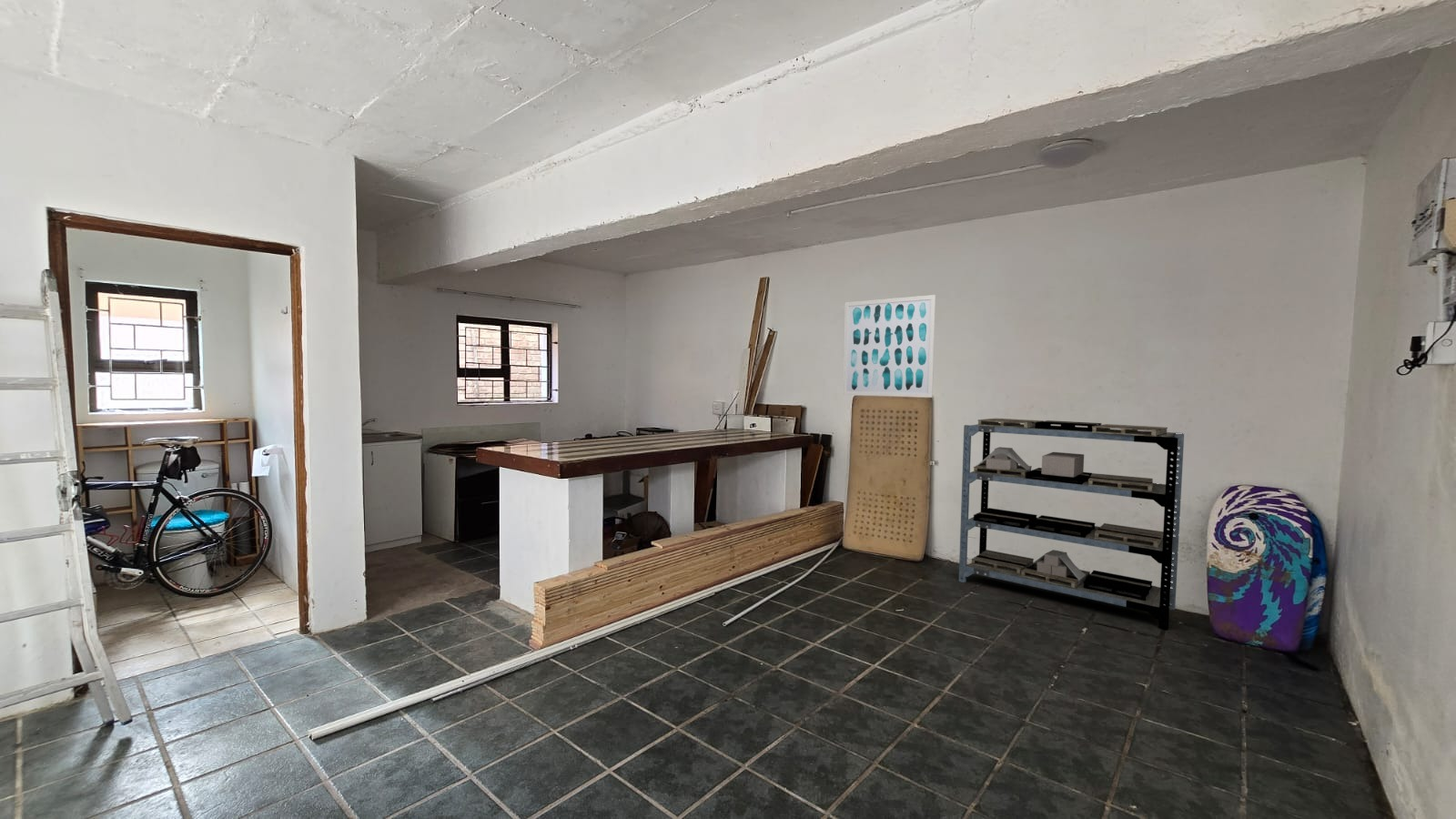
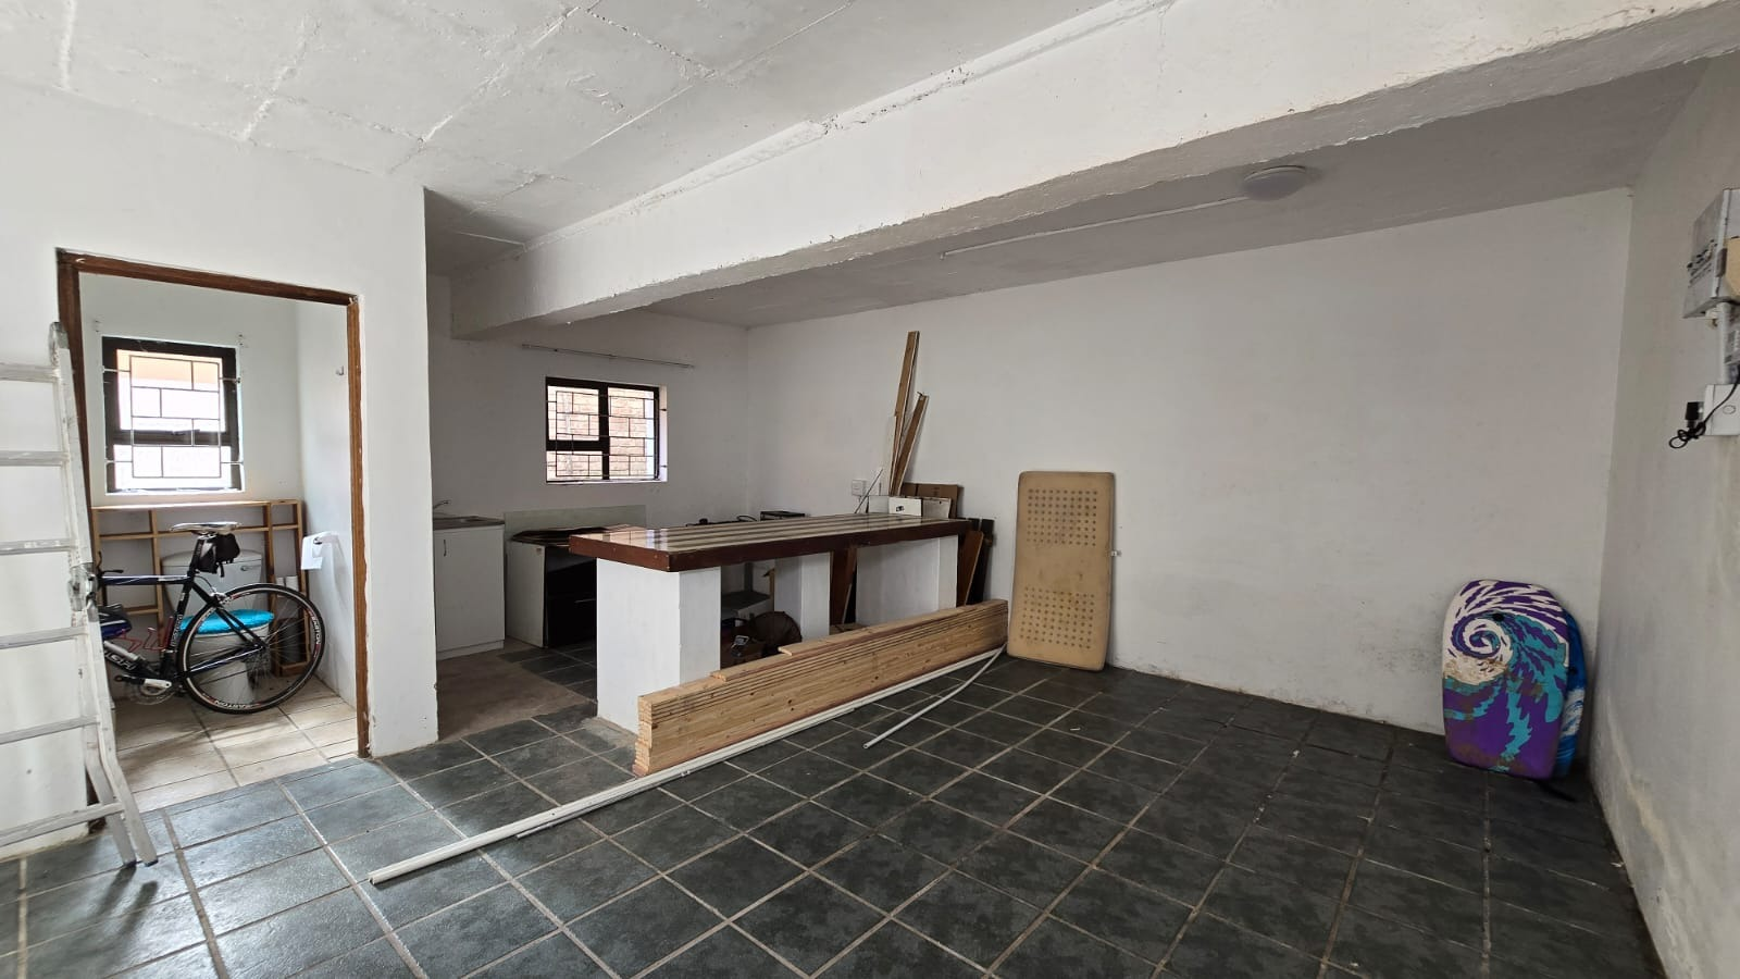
- wall art (886, 348)
- shelving unit (1062, 518)
